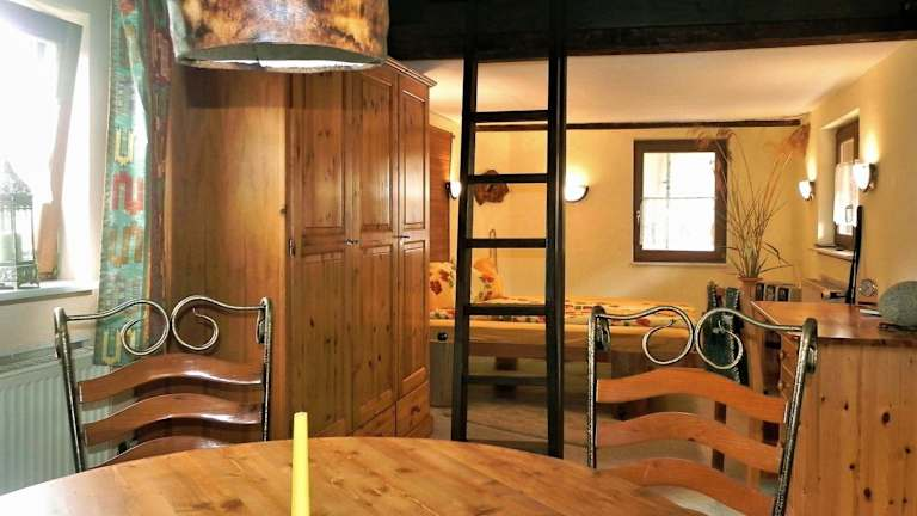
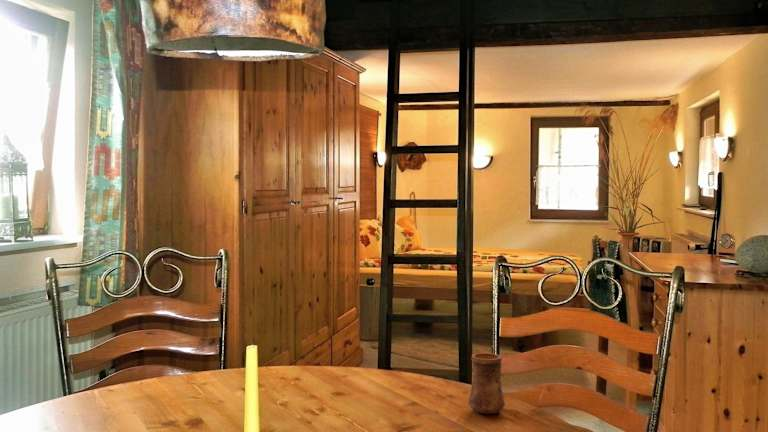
+ cup (486, 383)
